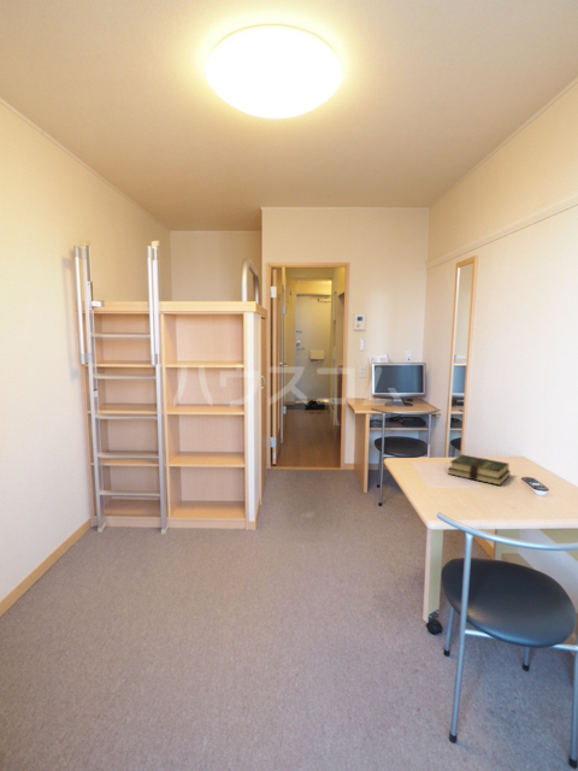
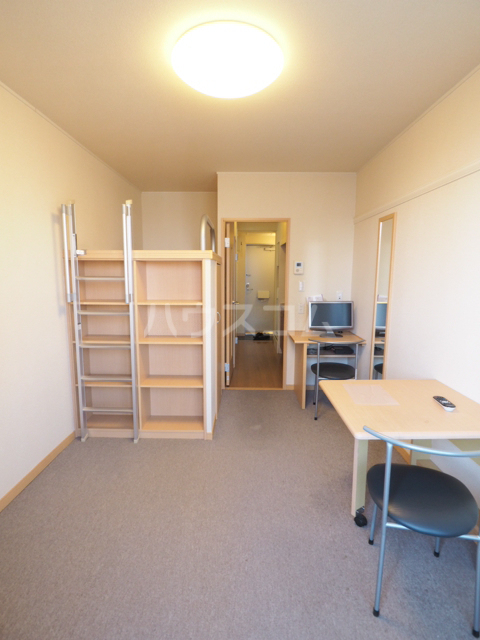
- book (478, 467)
